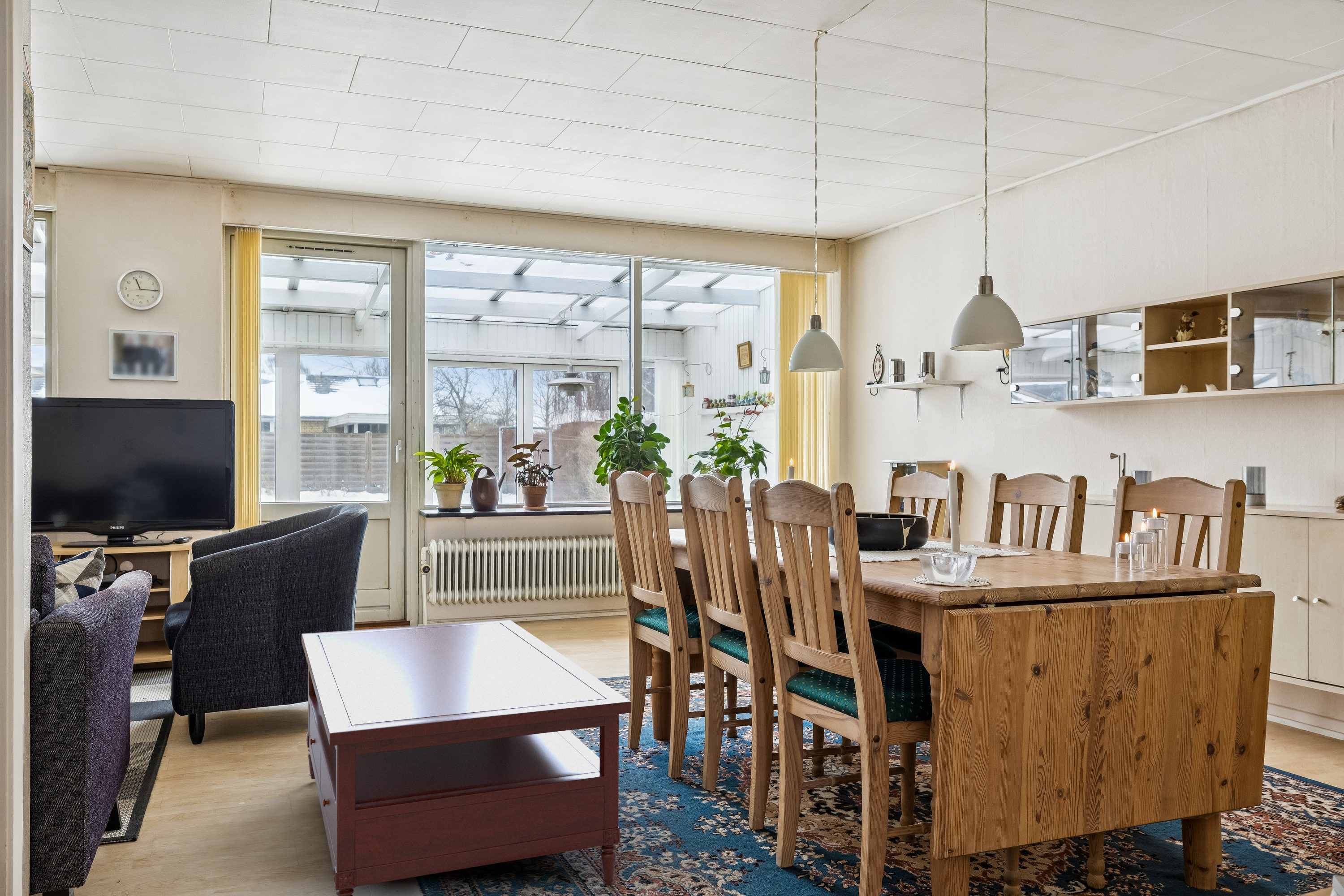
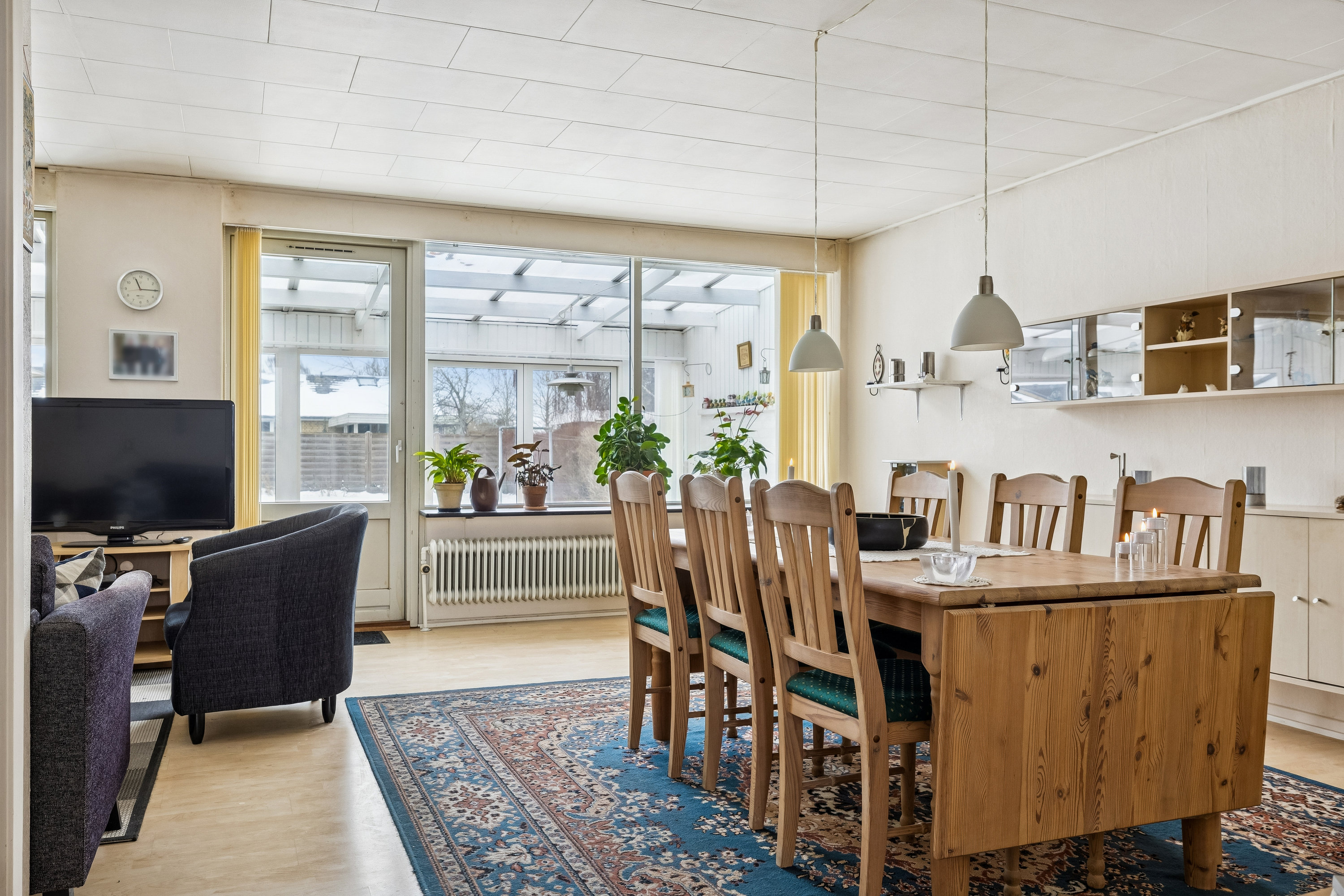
- coffee table (442, 743)
